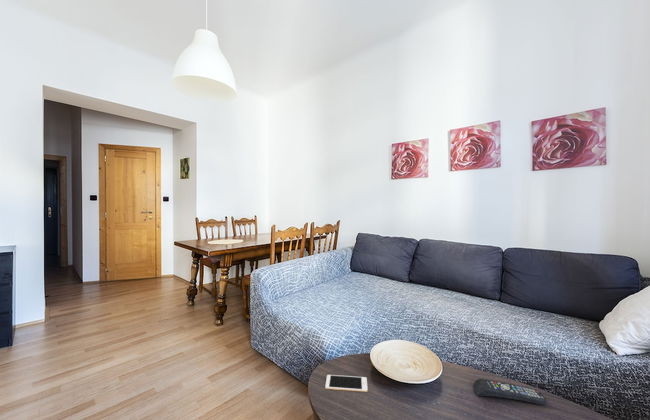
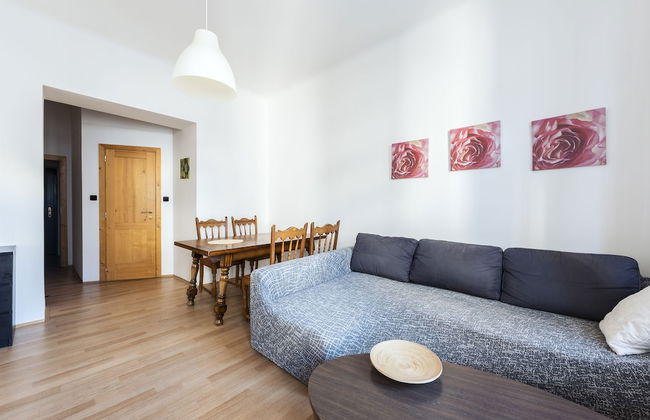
- cell phone (346, 382)
- remote control (508, 391)
